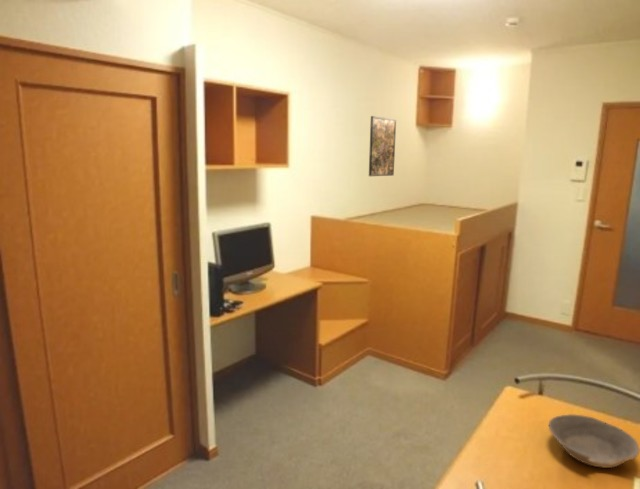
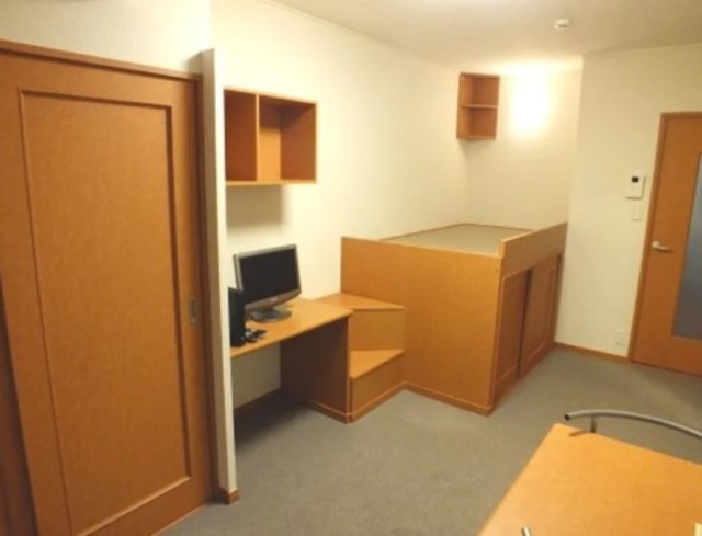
- bowl (589, 442)
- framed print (382, 147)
